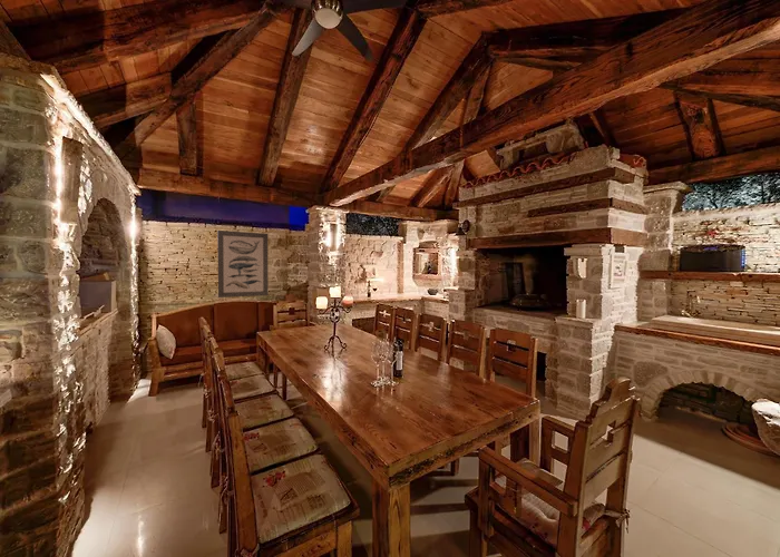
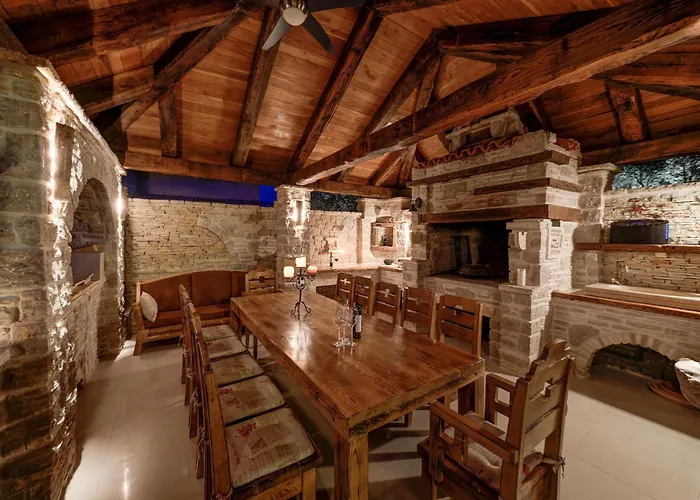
- wall art (243, 264)
